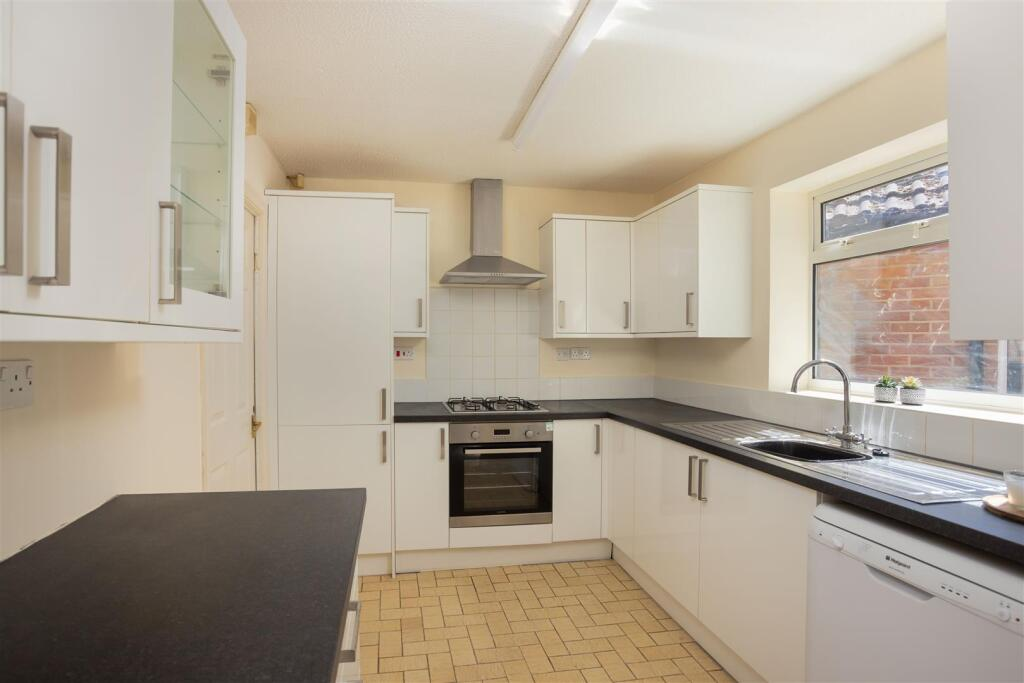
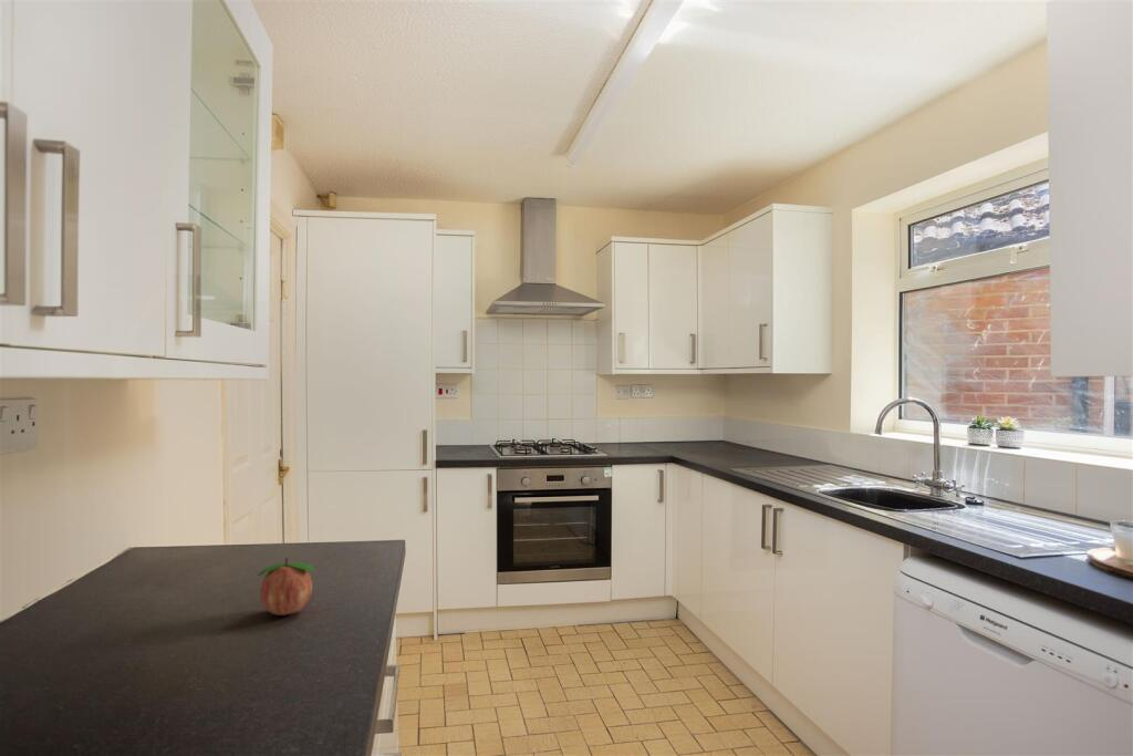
+ fruit (287, 584)
